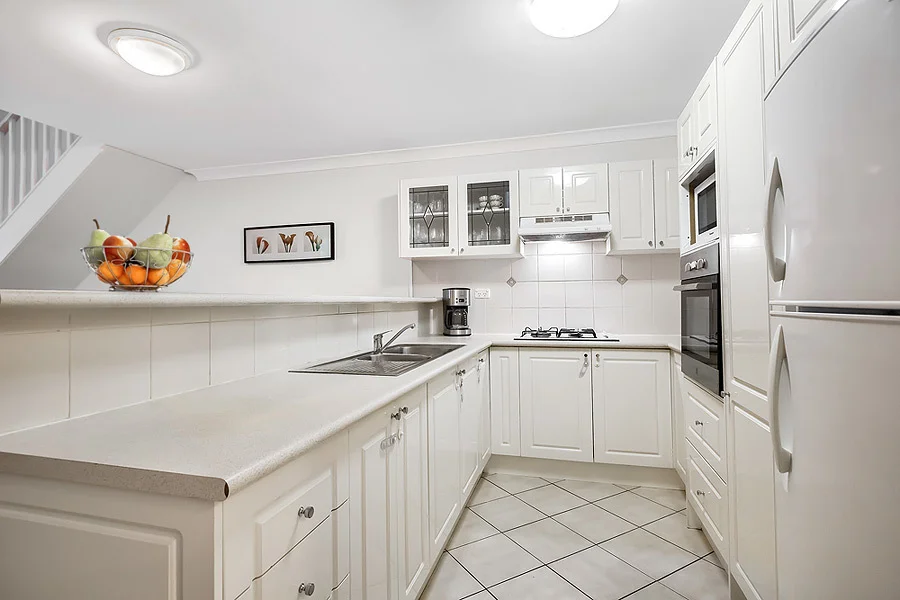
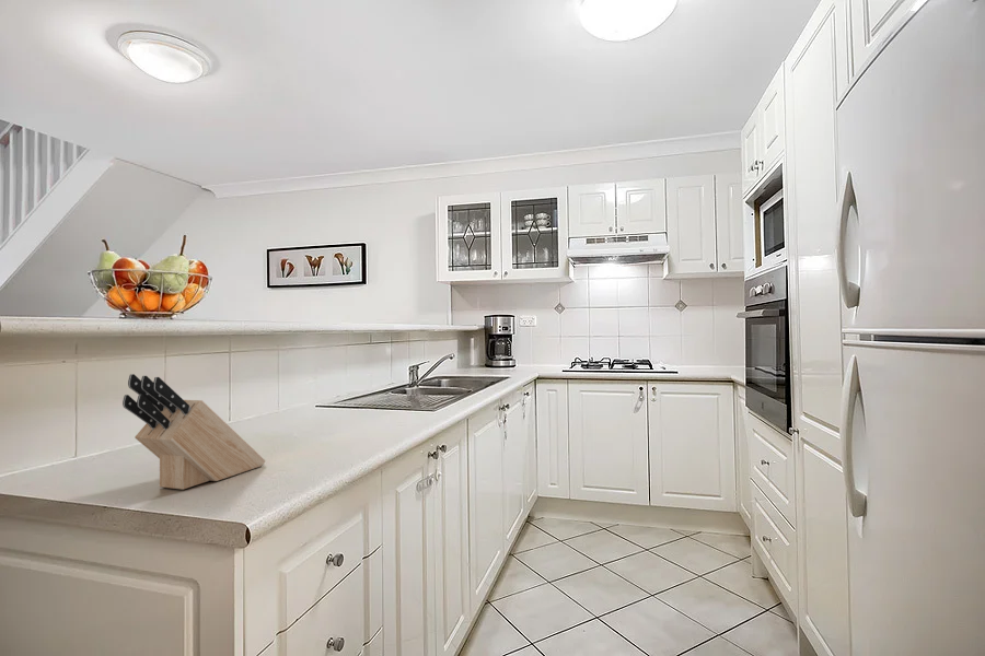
+ knife block (197, 424)
